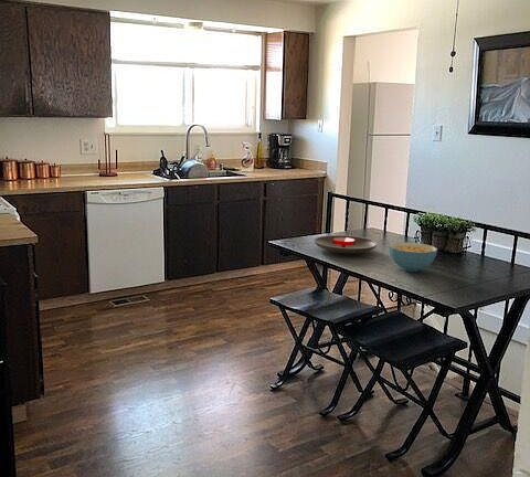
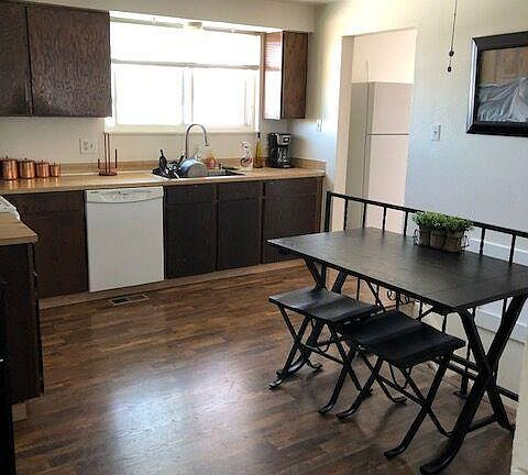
- cereal bowl (412, 258)
- plate (344, 245)
